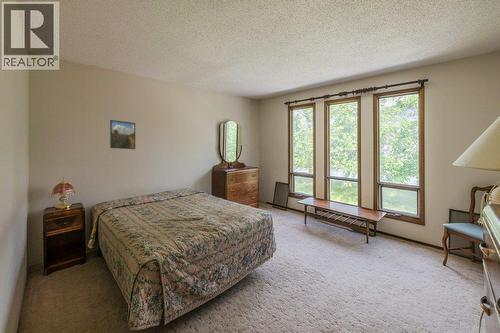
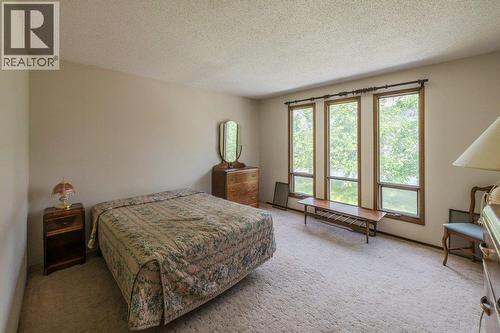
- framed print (123, 135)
